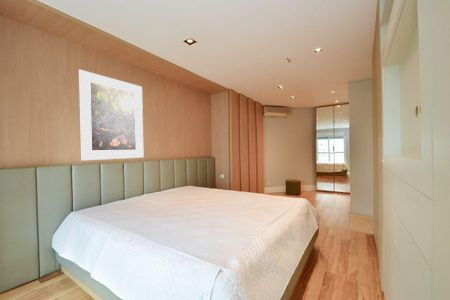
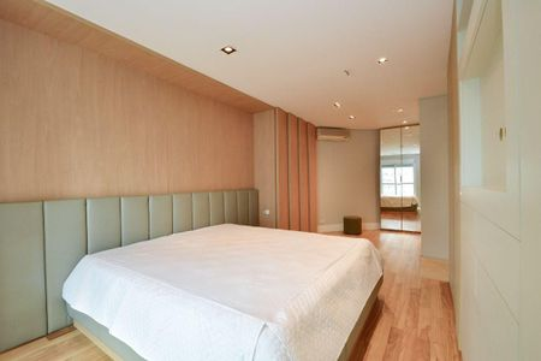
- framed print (115, 119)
